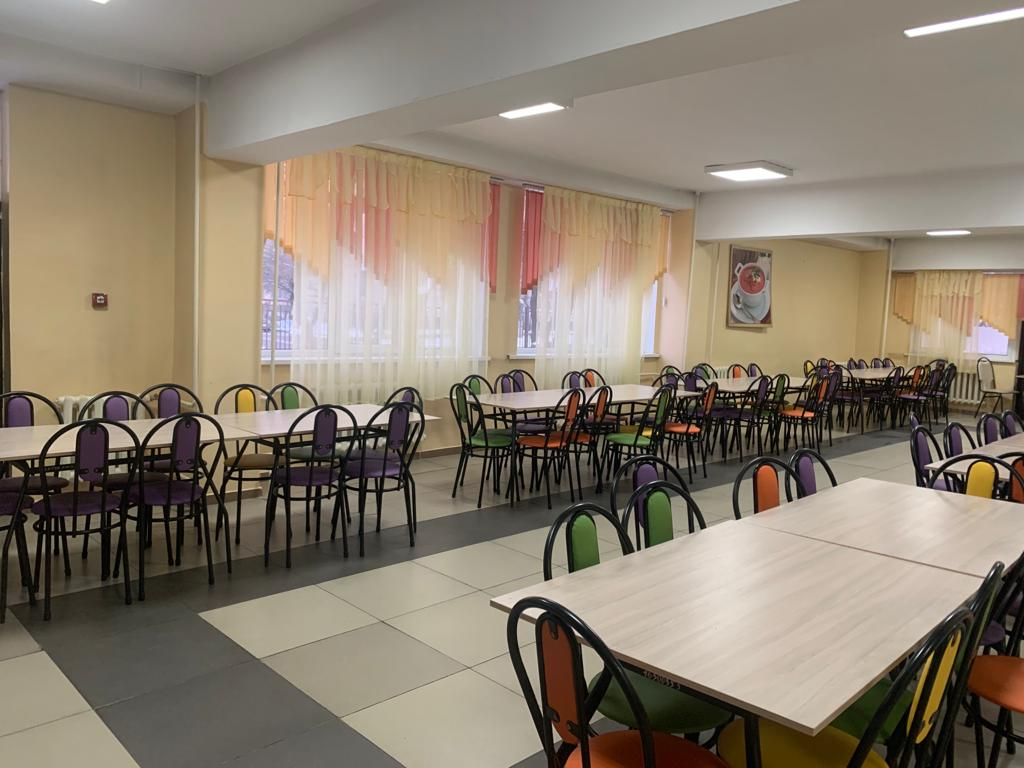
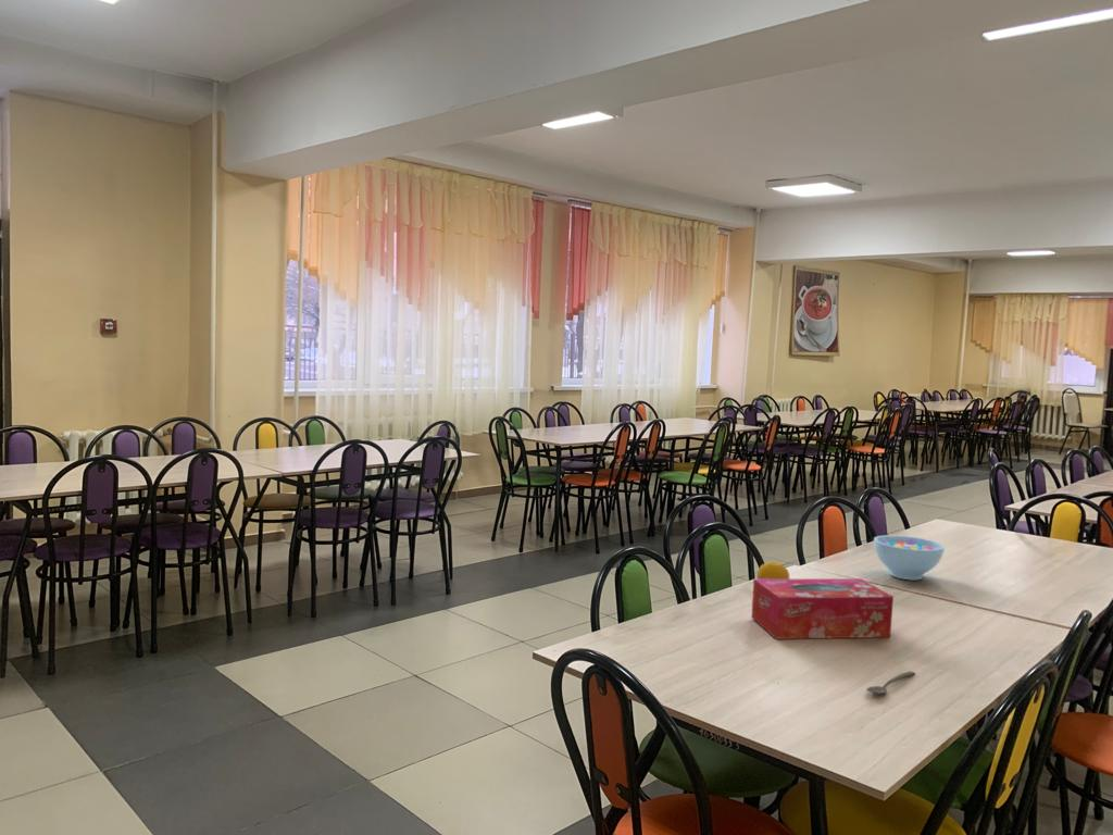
+ fruit (773, 576)
+ spoon (891, 681)
+ bowl (906, 559)
+ tissue box (820, 607)
